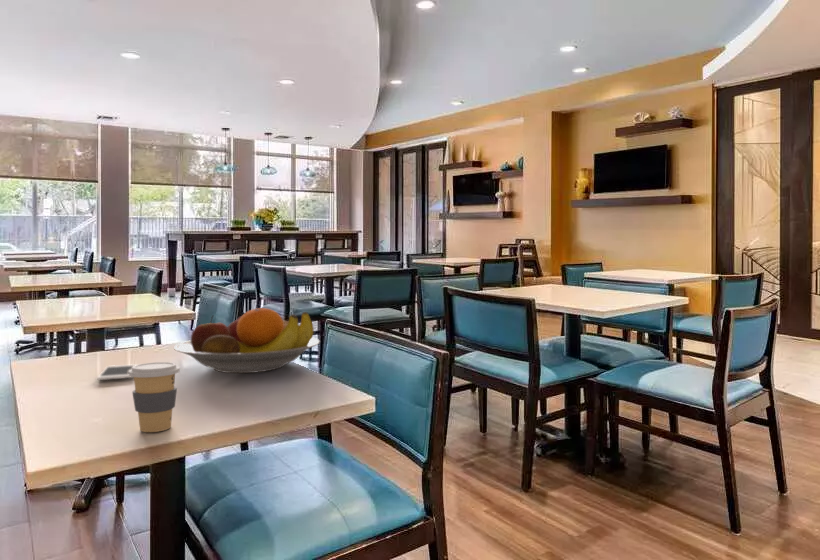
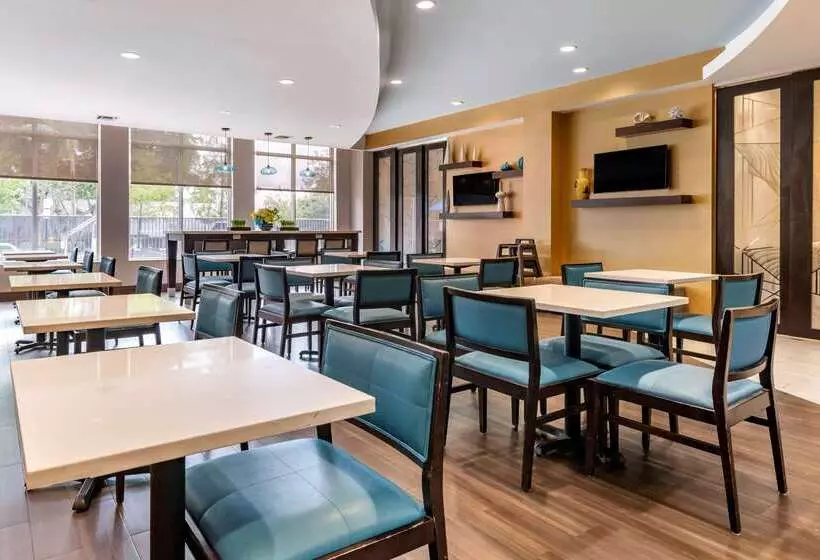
- coffee cup (154, 396)
- cell phone (120, 371)
- fruit bowl (249, 337)
